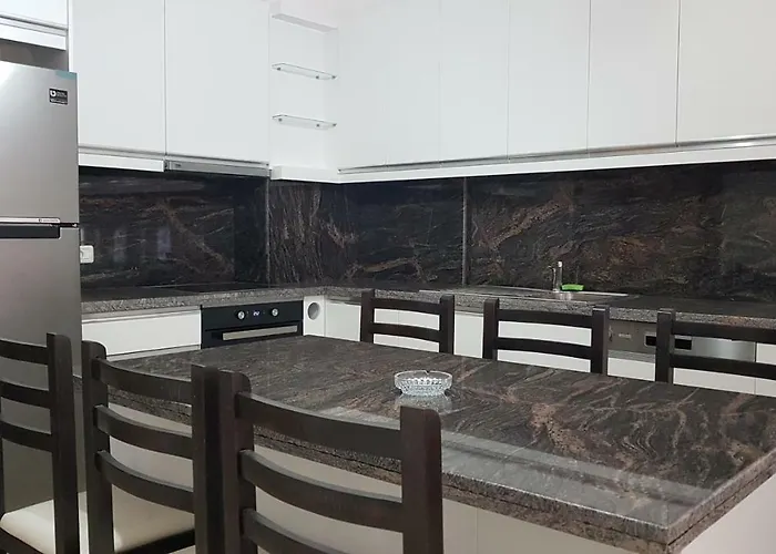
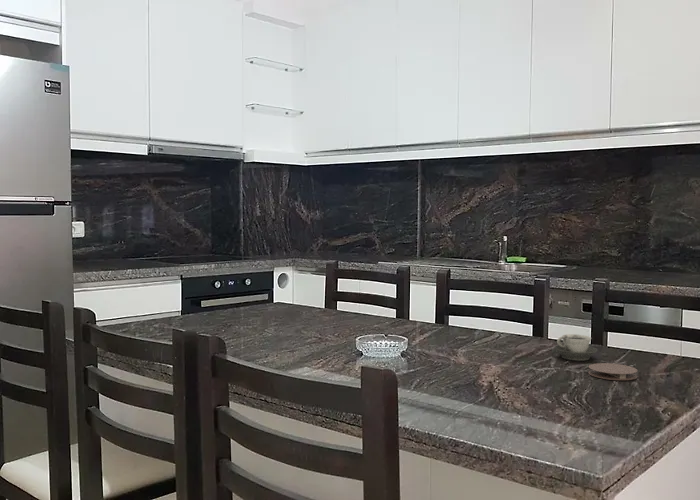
+ coaster (612, 371)
+ cup (575, 347)
